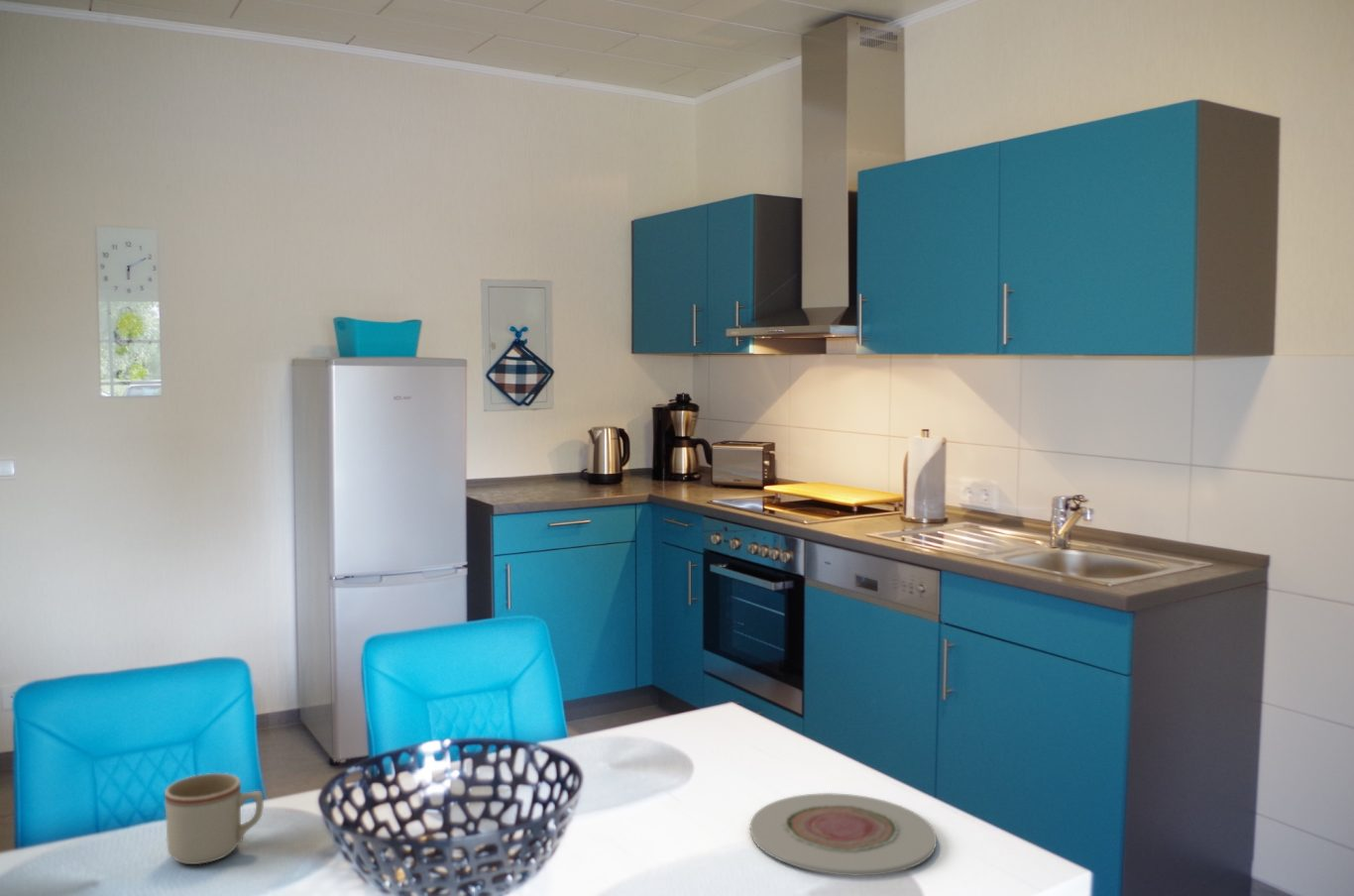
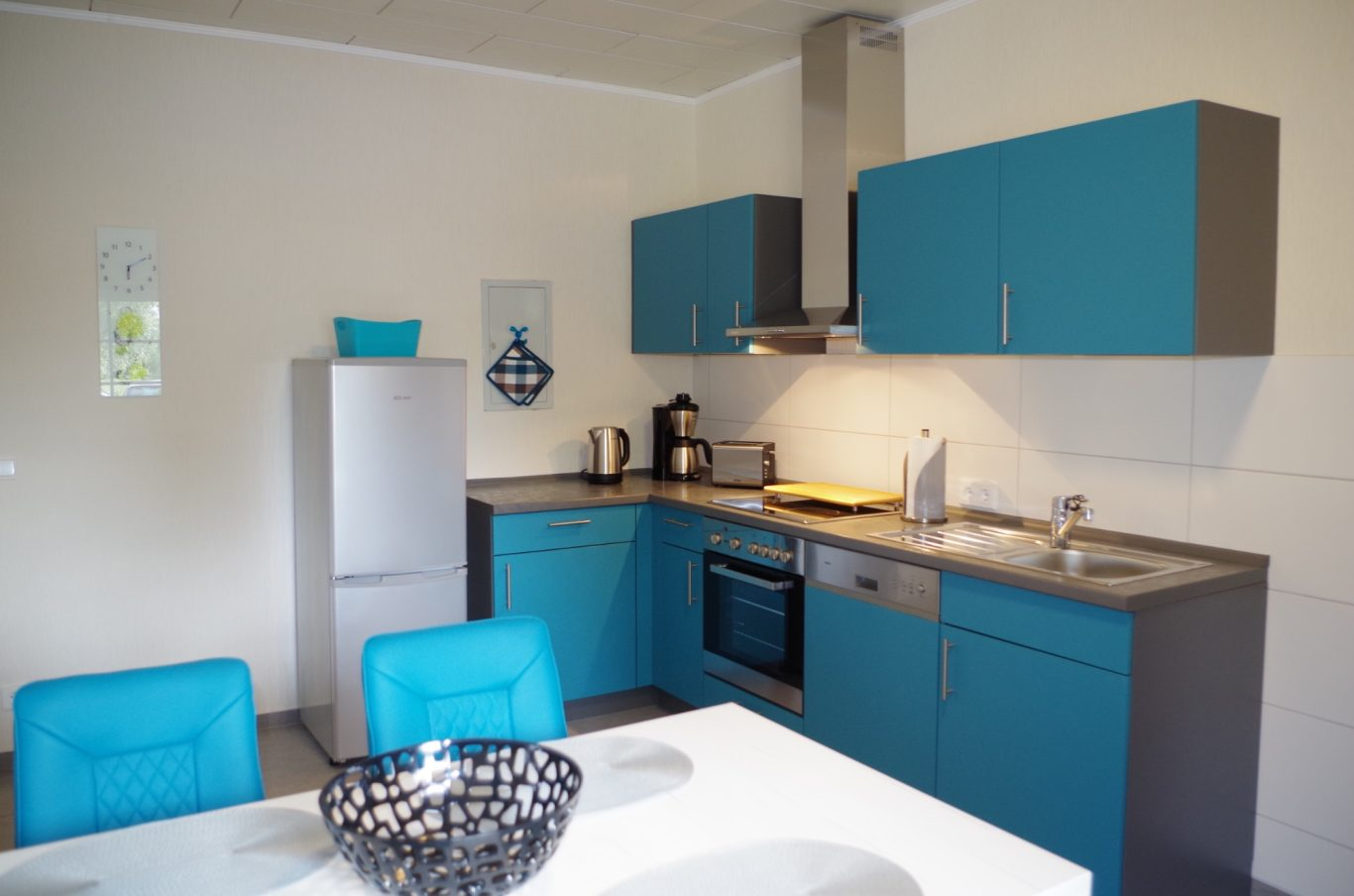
- mug (215, 818)
- plate (842, 830)
